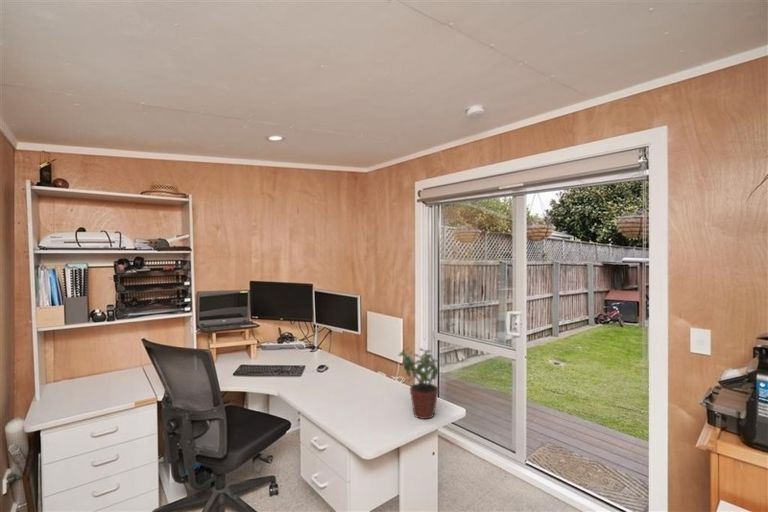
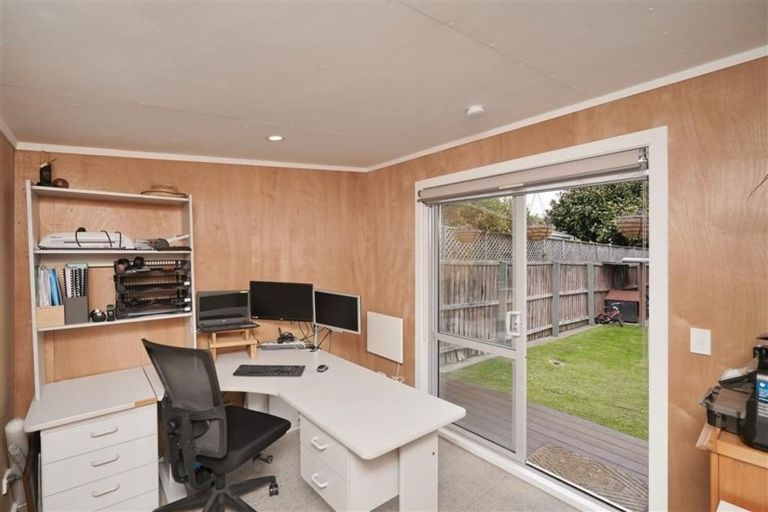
- potted plant (423, 380)
